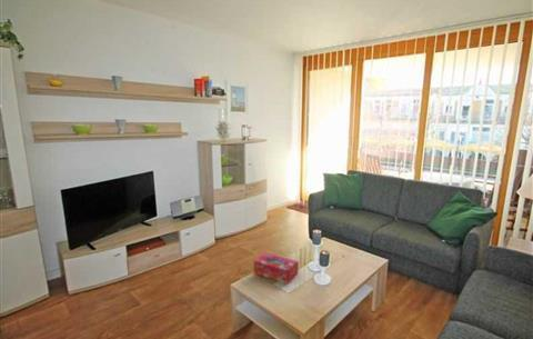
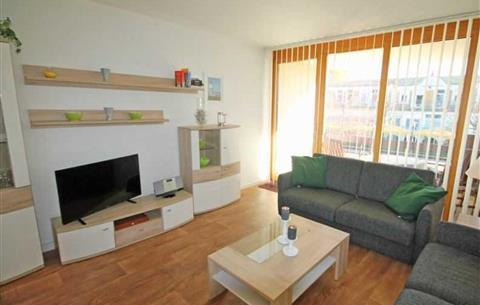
- tissue box (275, 267)
